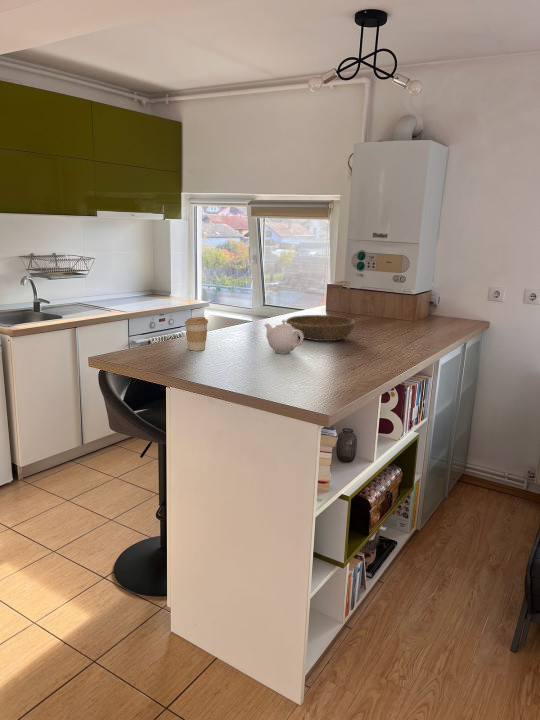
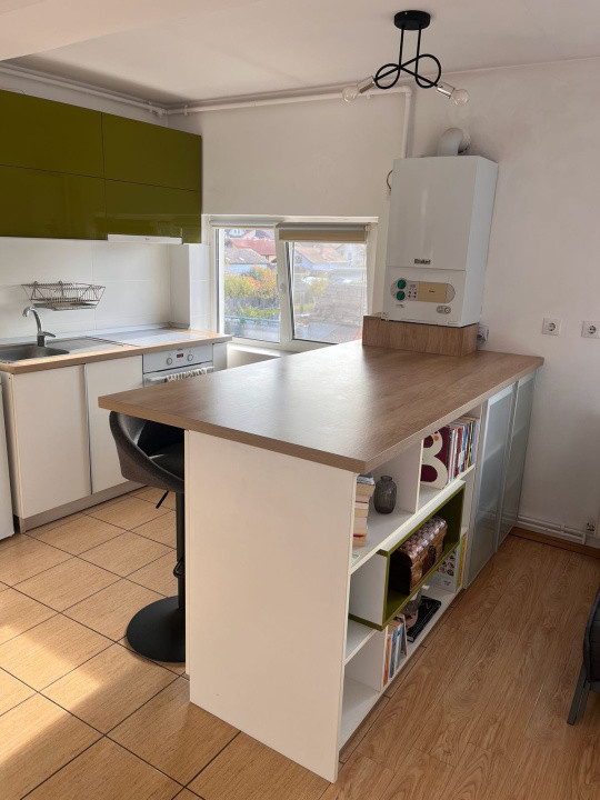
- bowl (320, 328)
- coffee cup (196, 332)
- teapot (283, 335)
